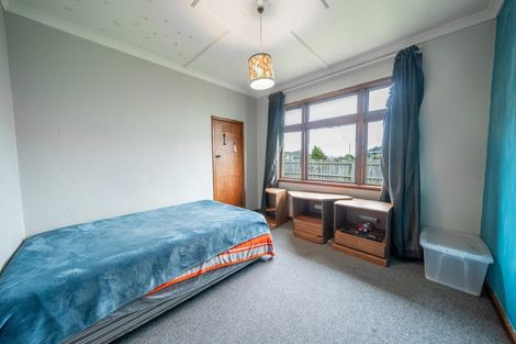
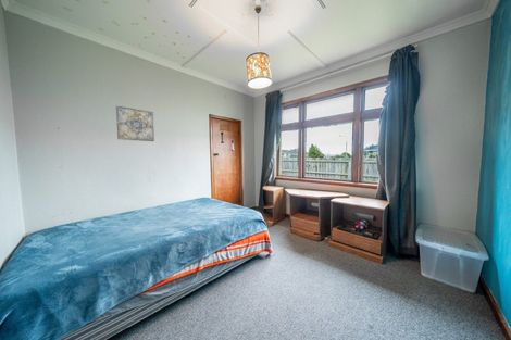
+ wall art (136, 124)
